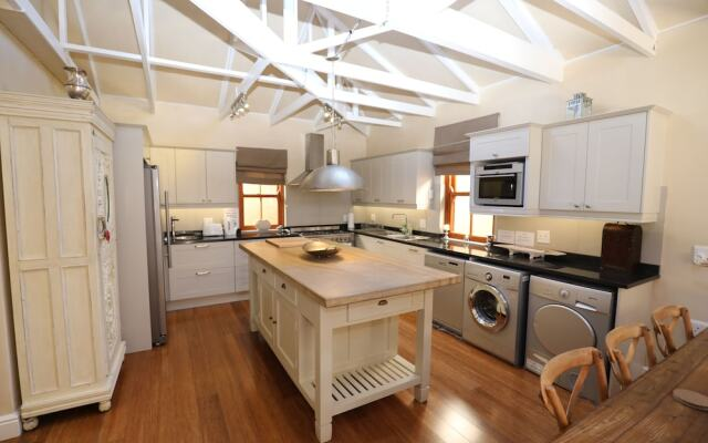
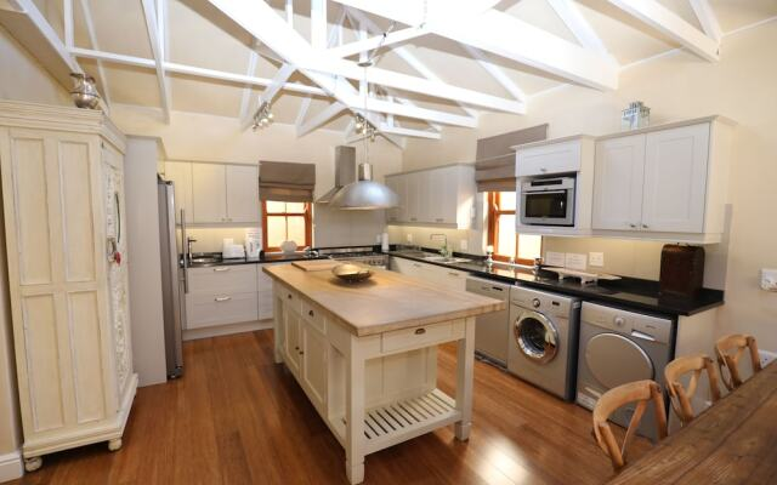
- coaster (693, 399)
